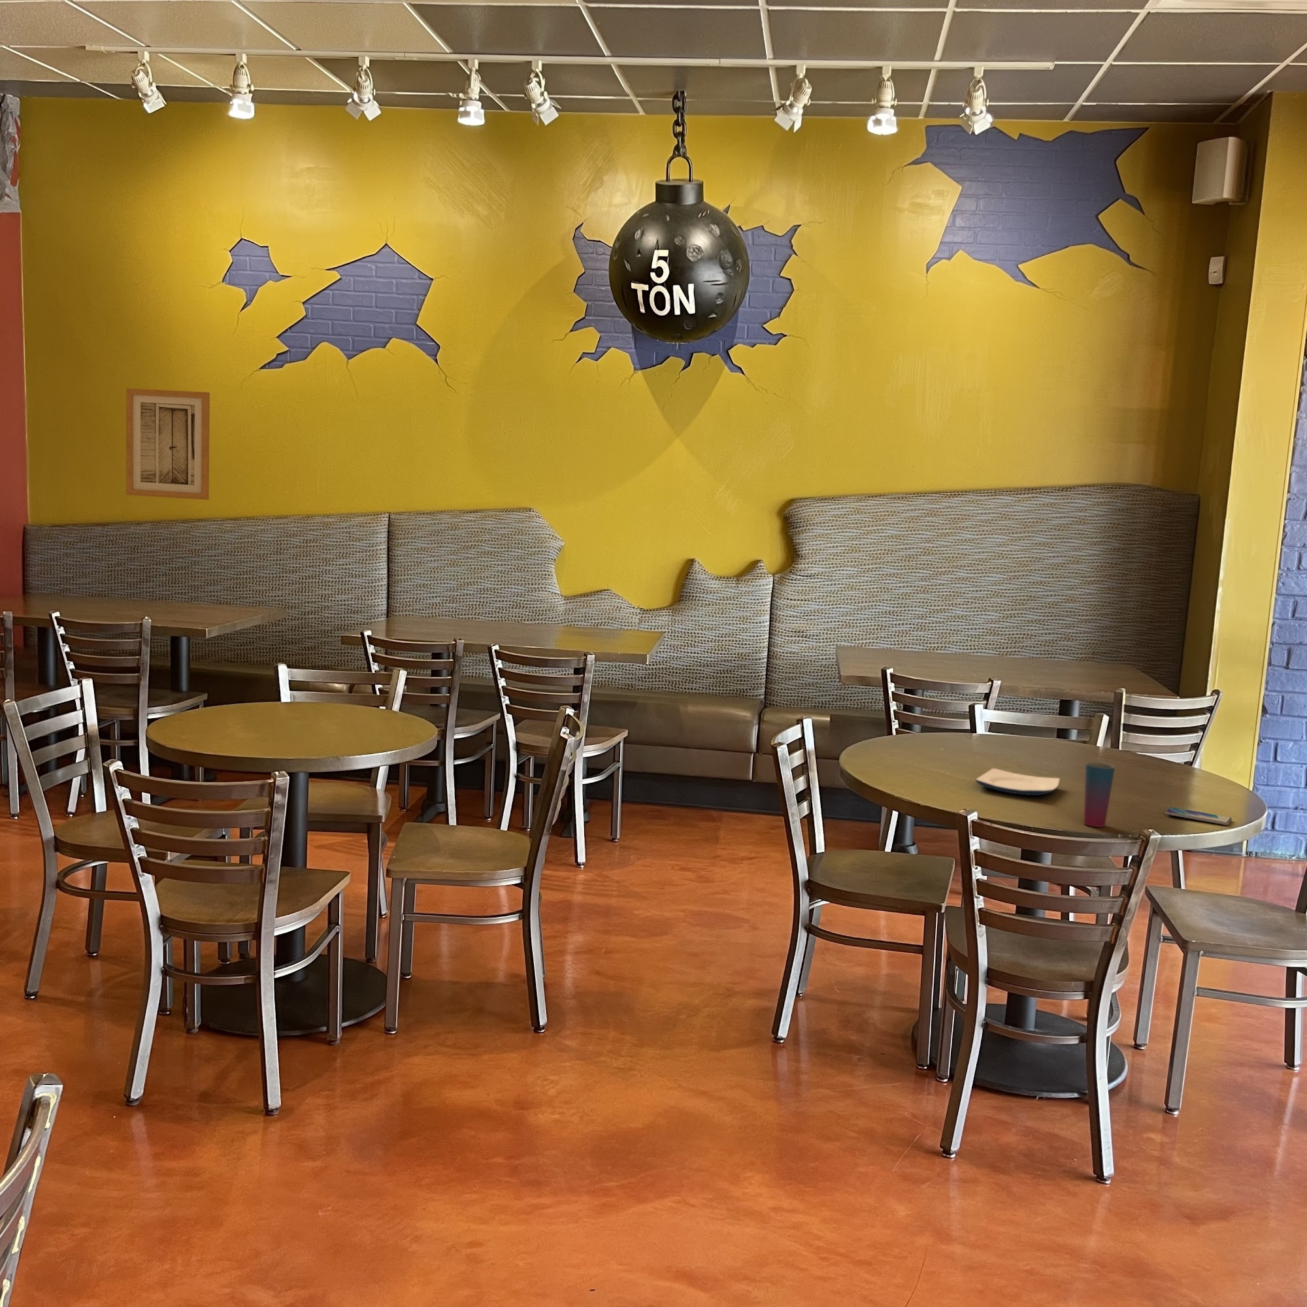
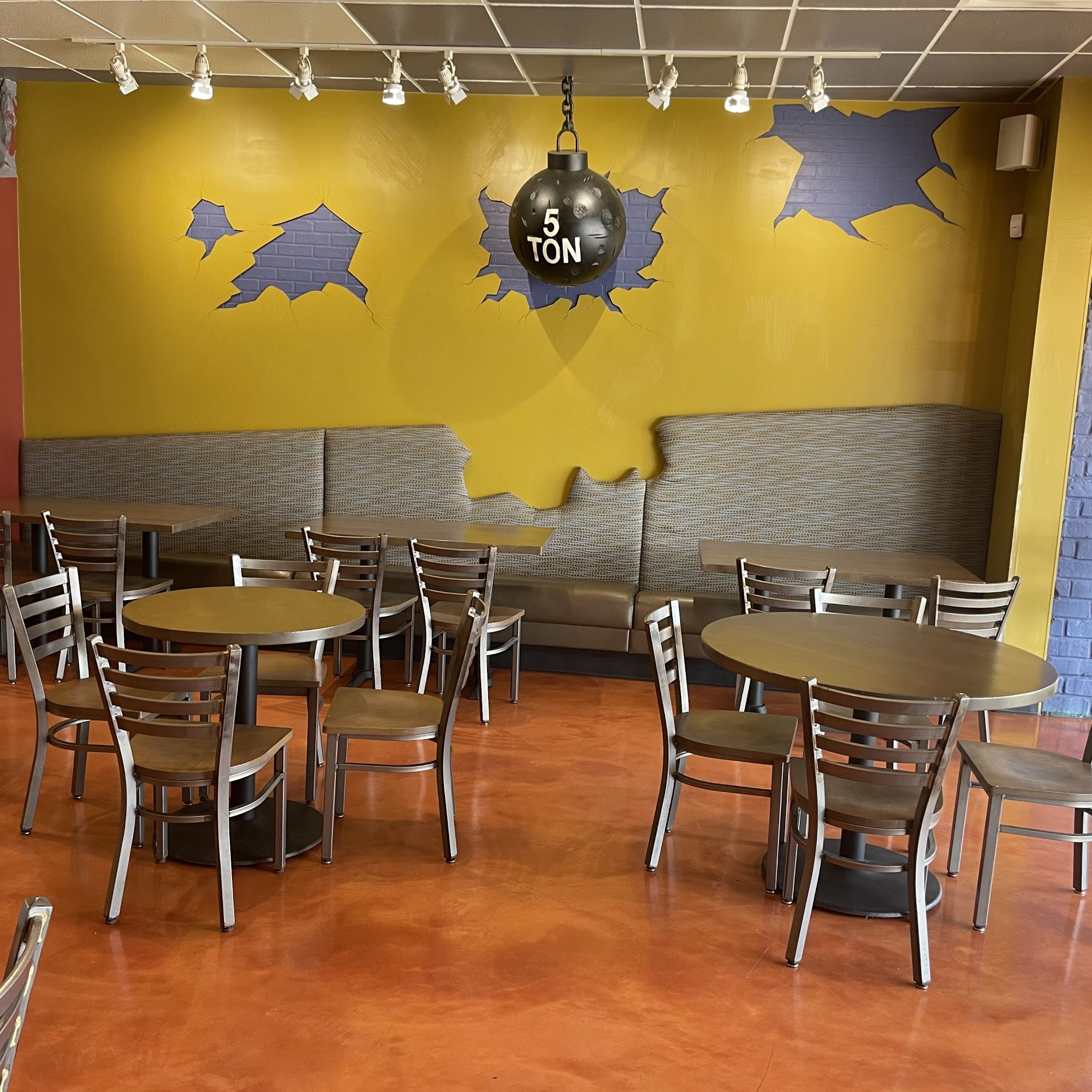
- smartphone (1198, 815)
- cup (1098, 795)
- plate (1017, 784)
- wall art (168, 444)
